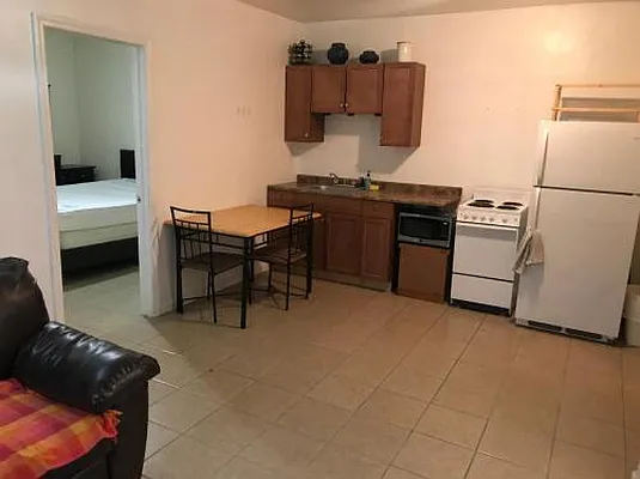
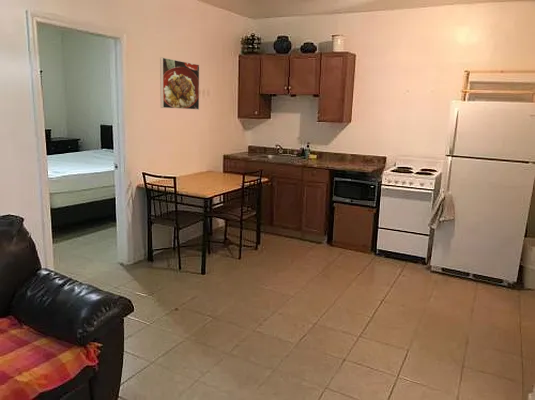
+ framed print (180, 85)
